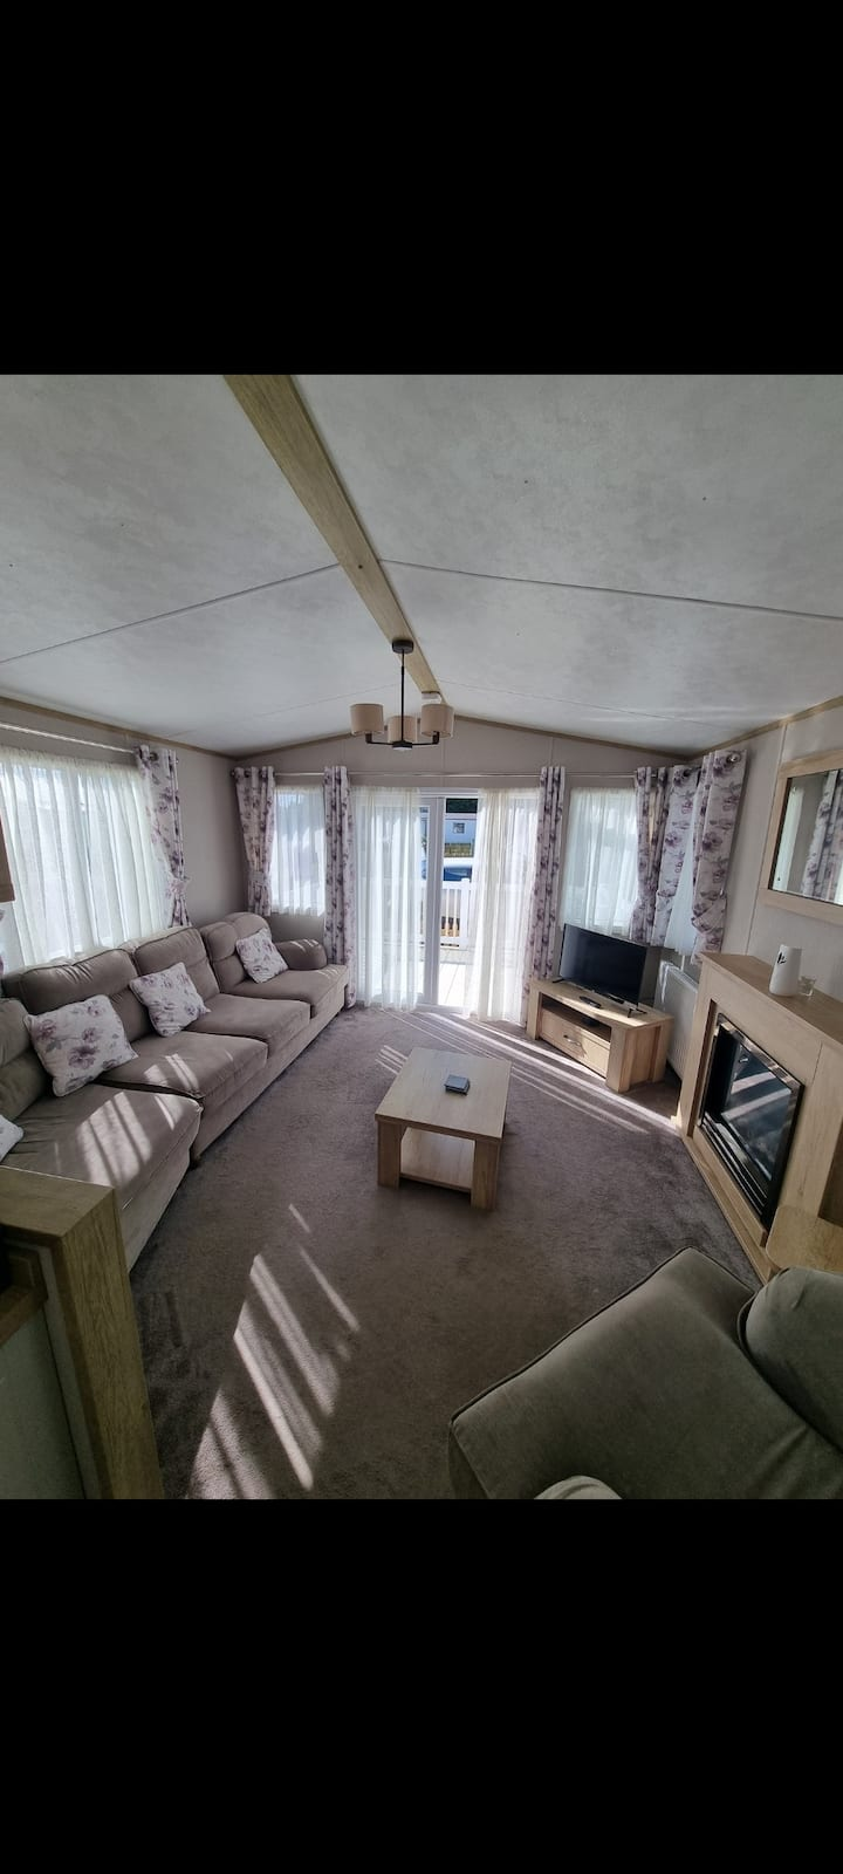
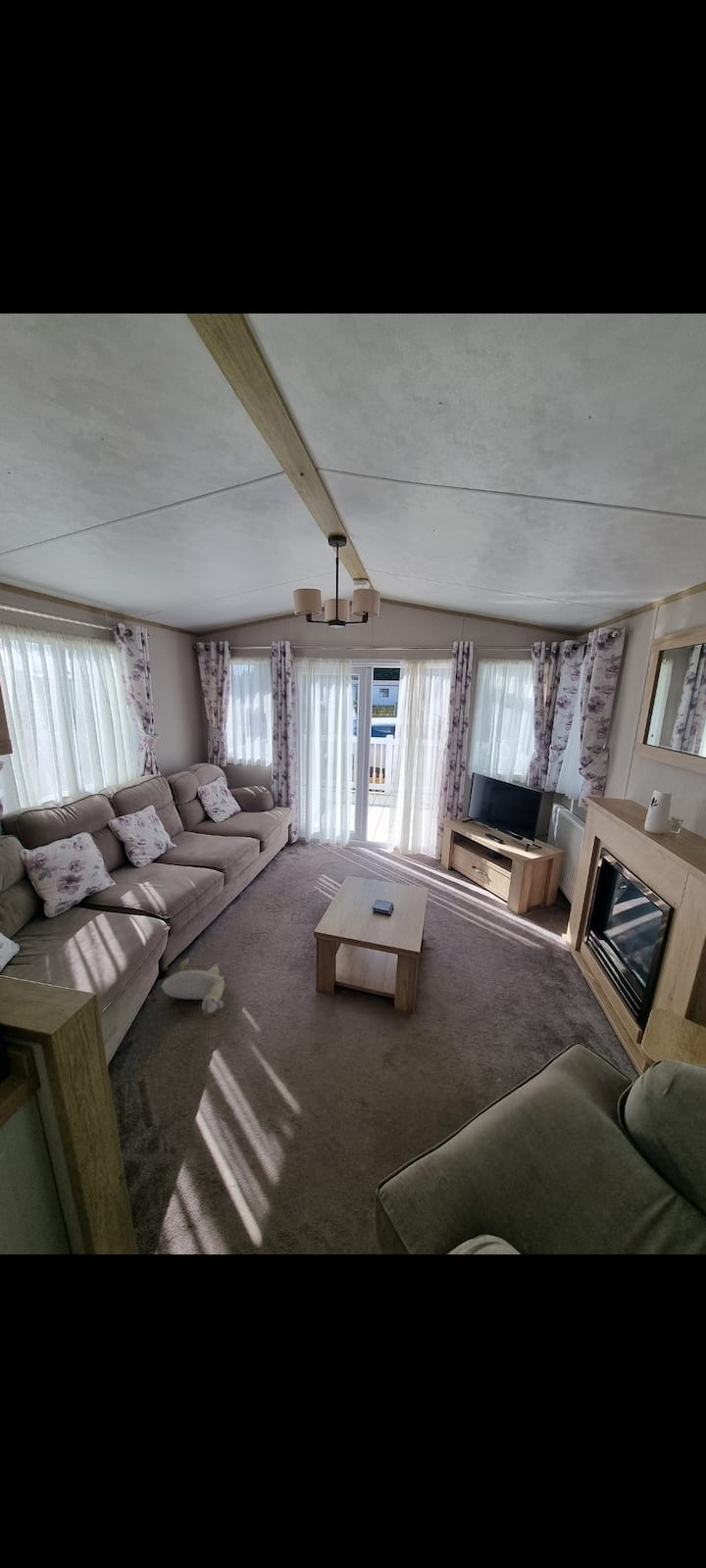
+ plush toy (198, 987)
